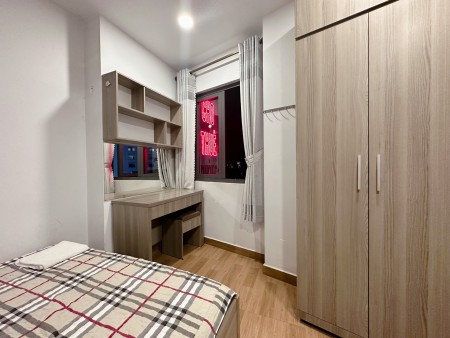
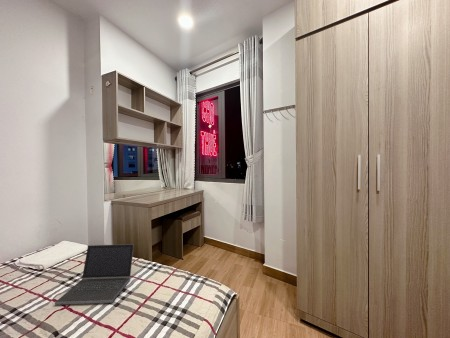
+ laptop computer (99, 270)
